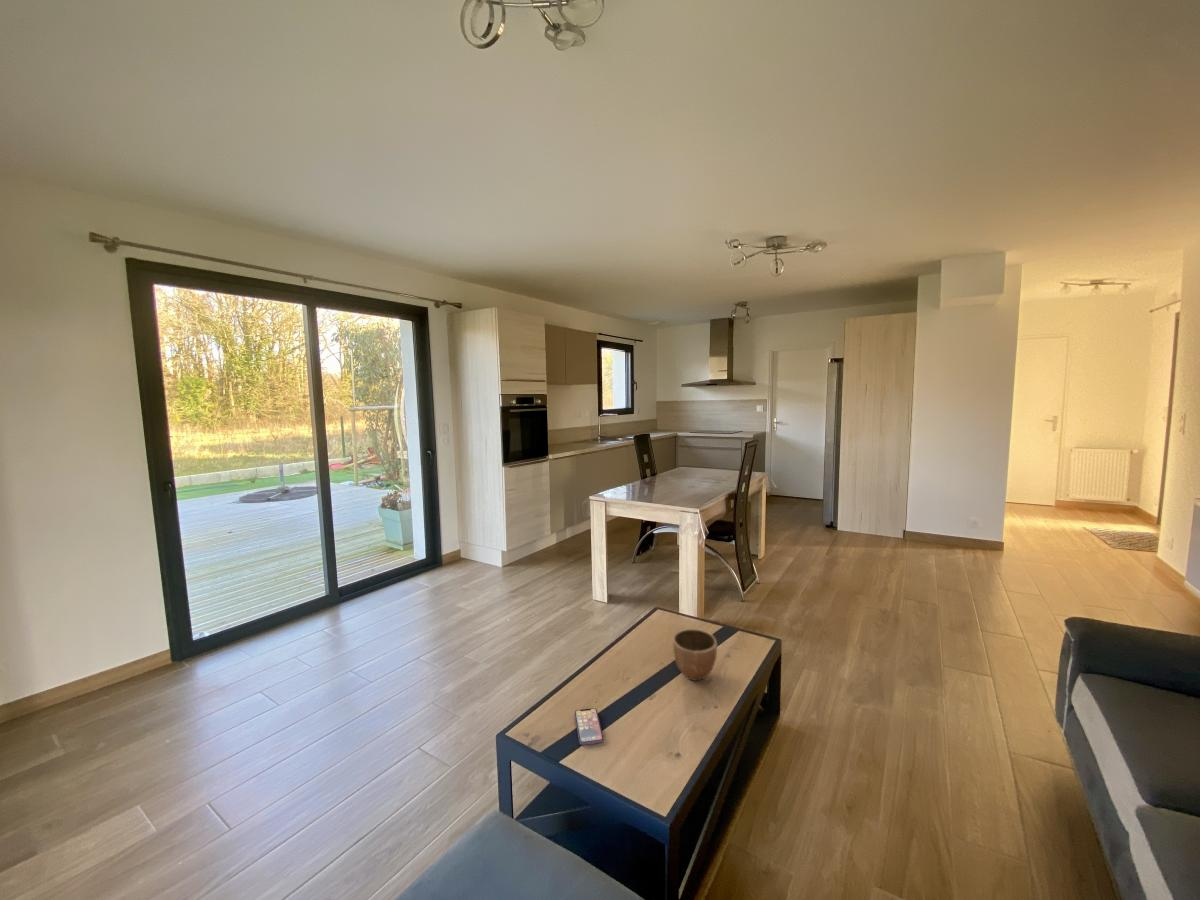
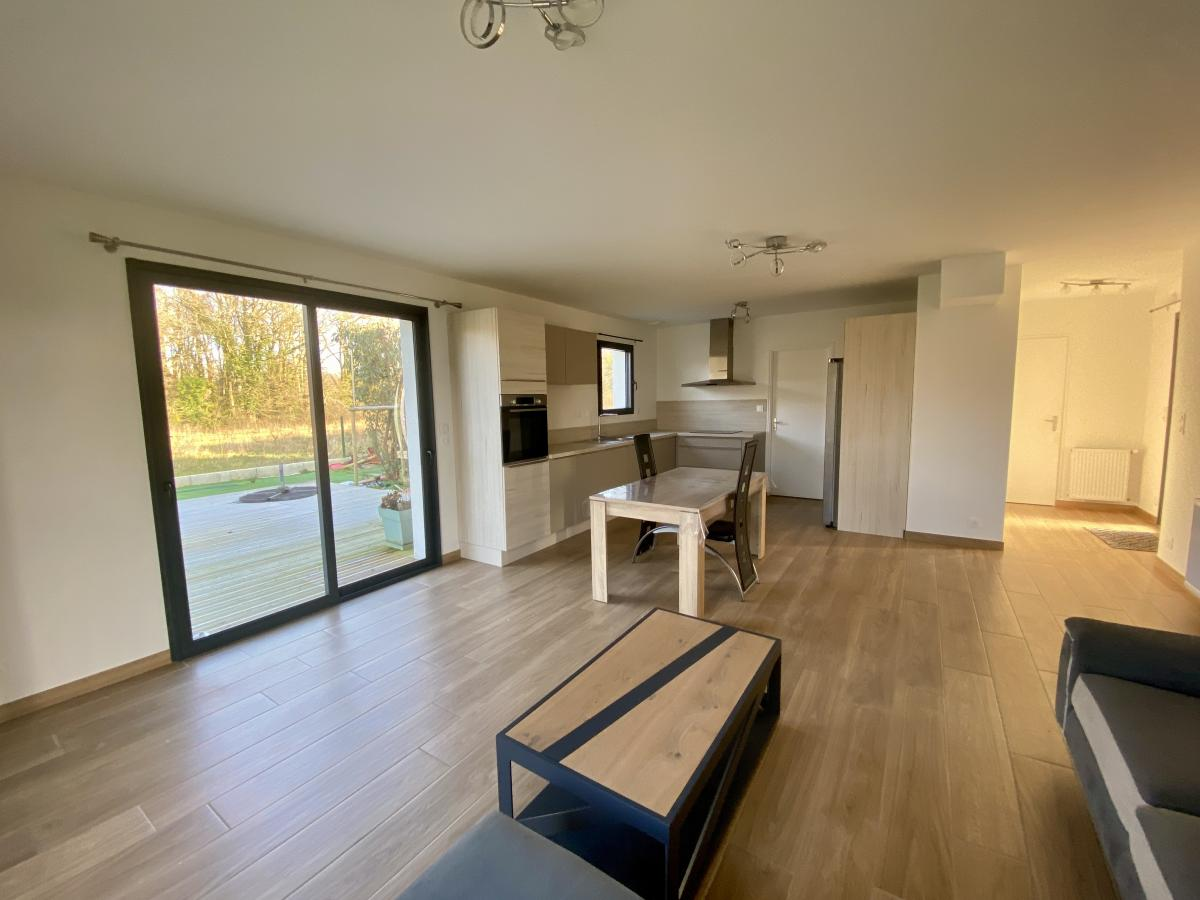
- decorative bowl (694, 657)
- smartphone (588, 725)
